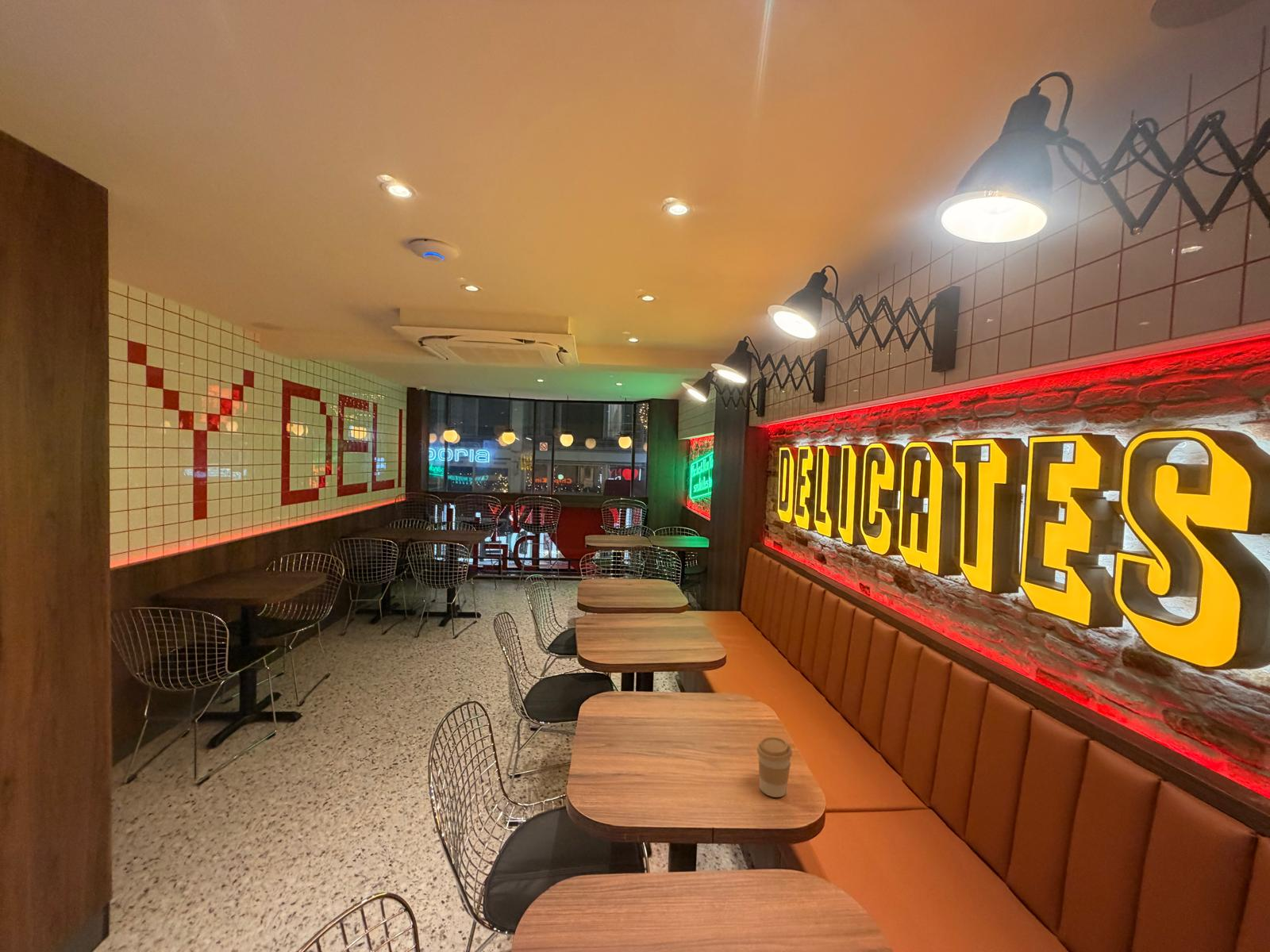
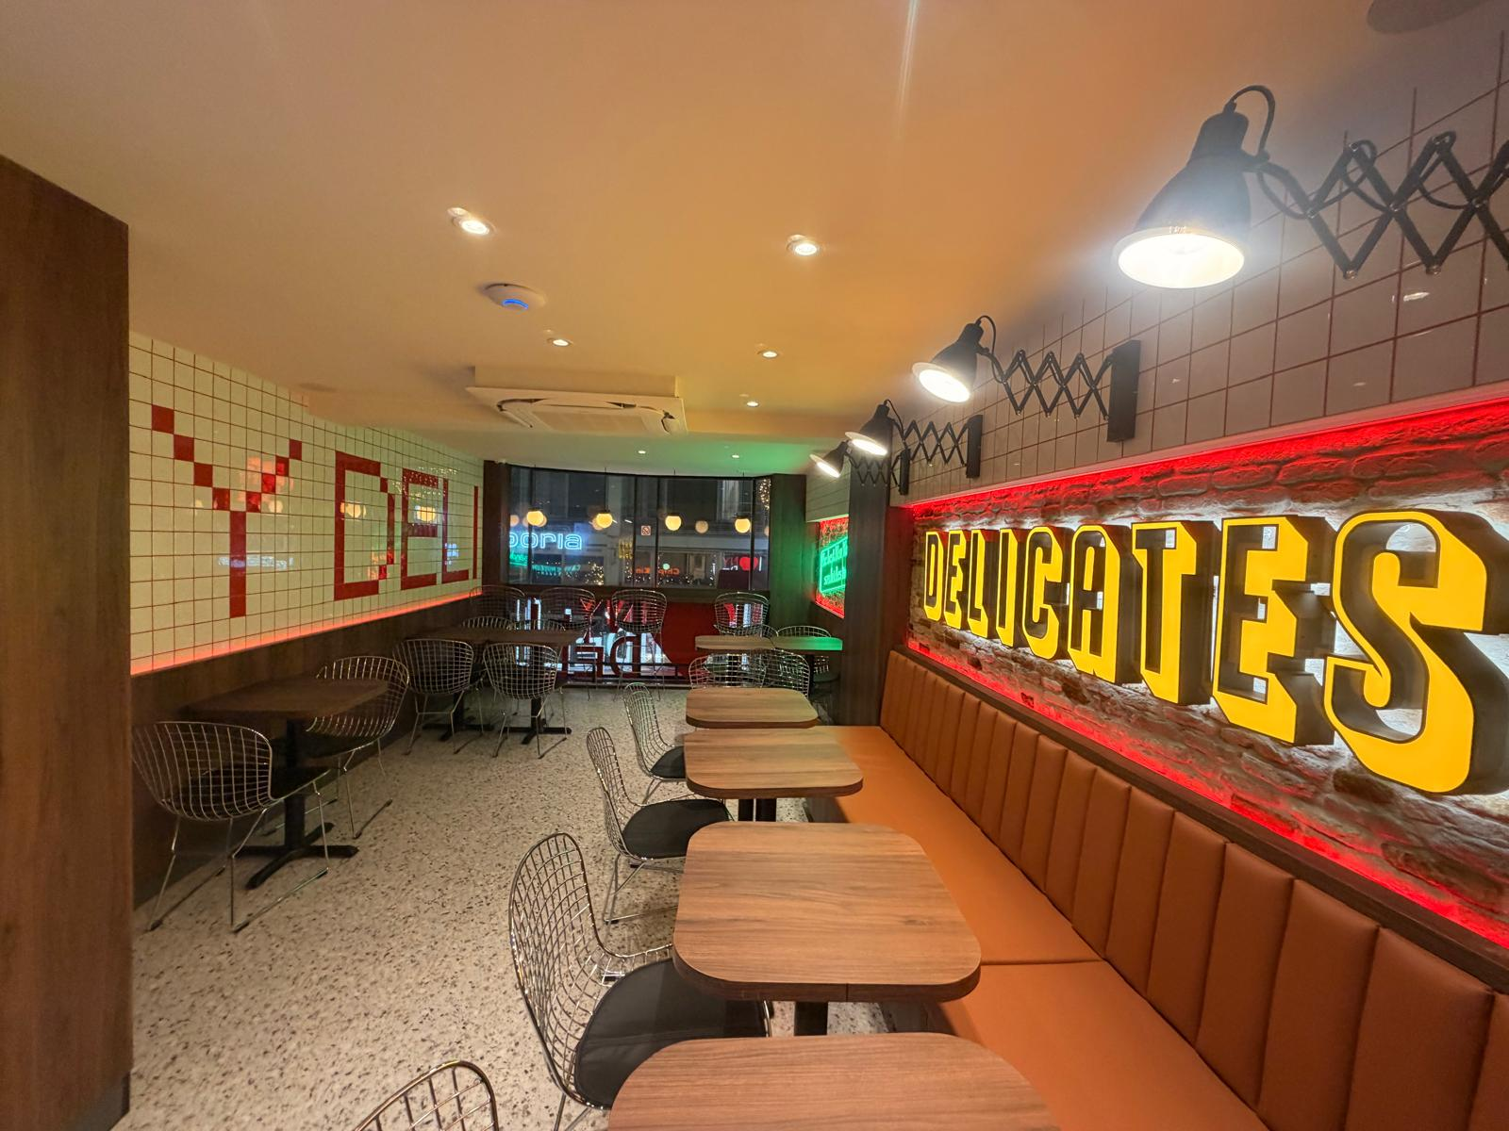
- coffee cup (773, 766)
